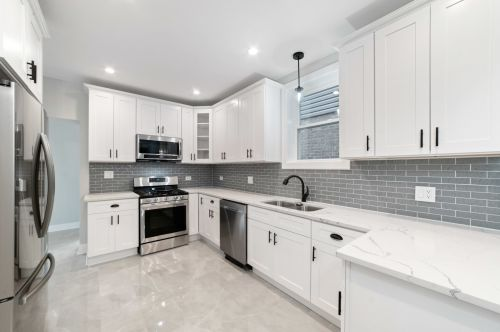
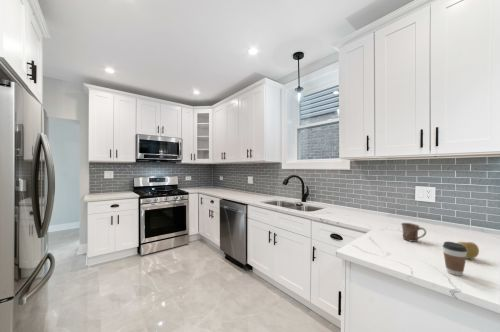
+ apple (467, 249)
+ mug (413, 232)
+ coffee cup (454, 258)
